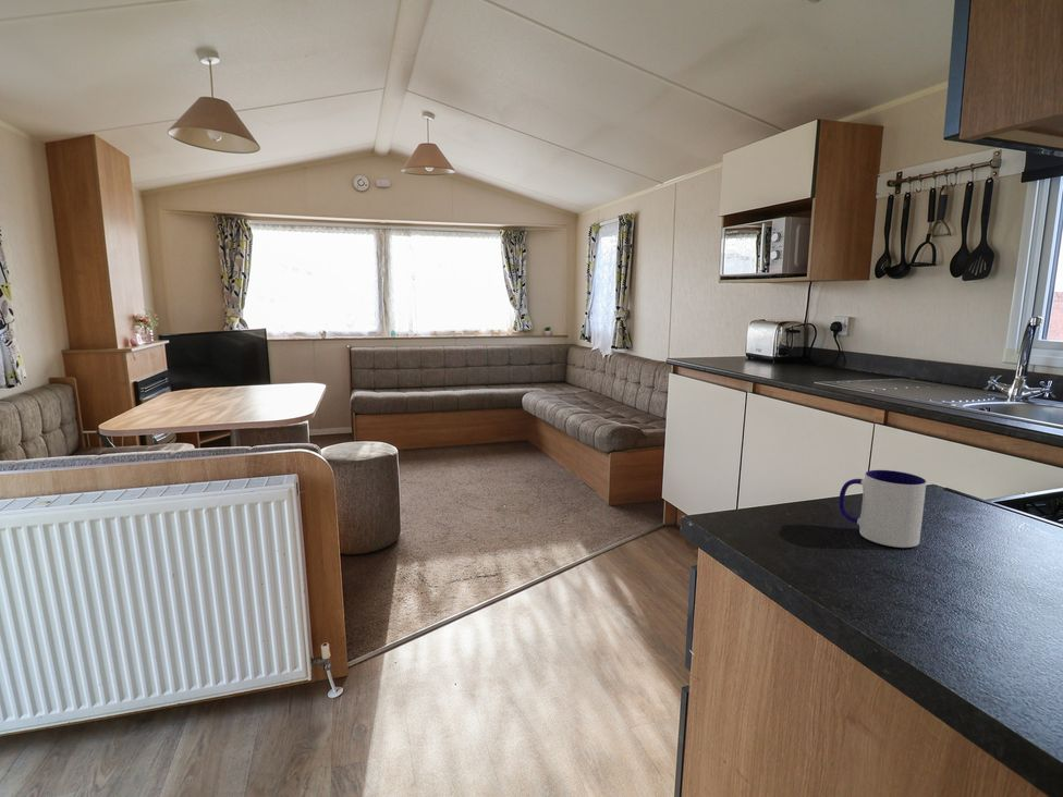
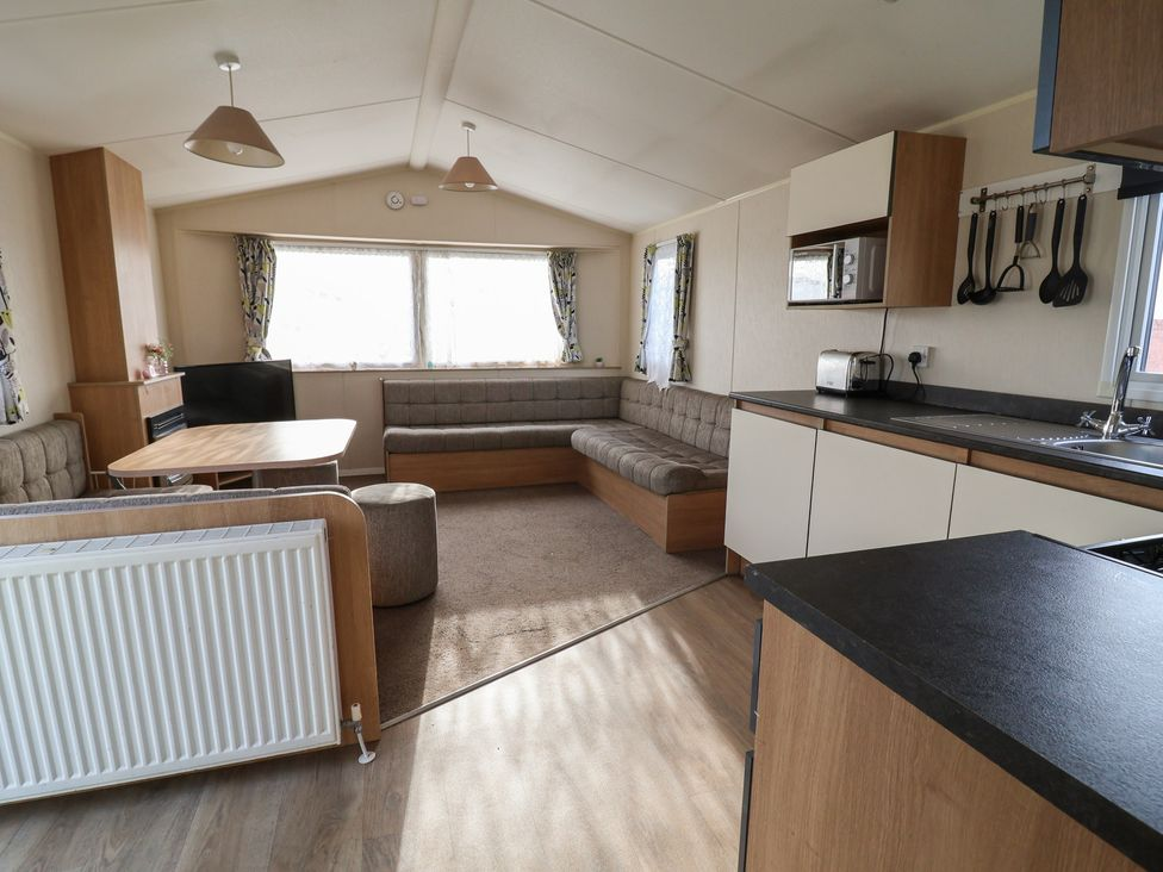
- mug (879, 504)
